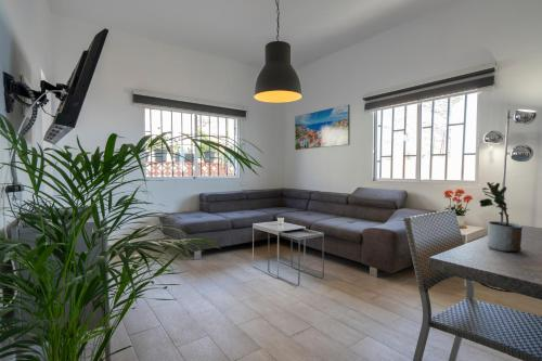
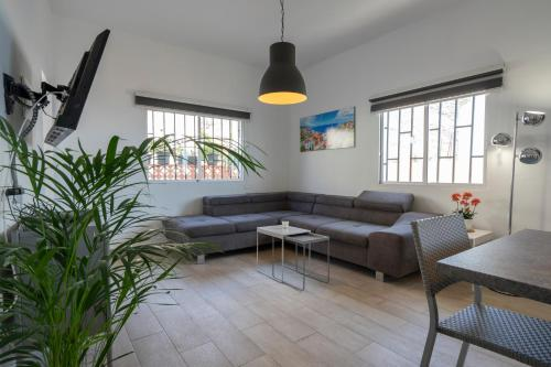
- potted plant (499, 212)
